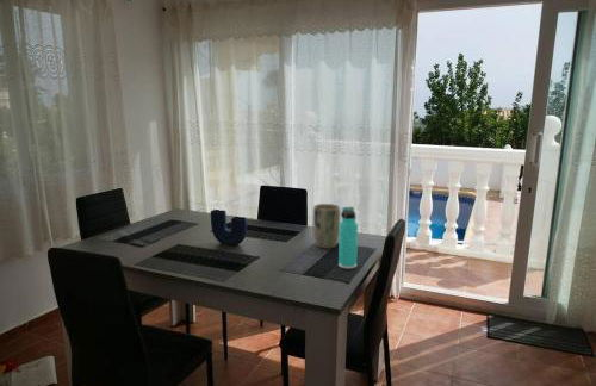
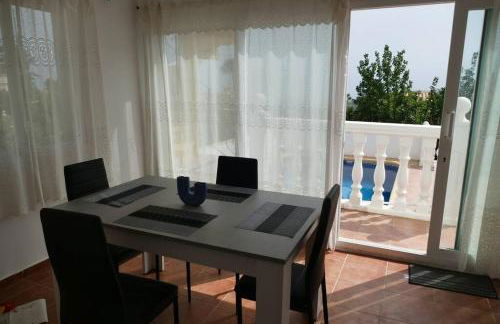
- plant pot (325, 225)
- thermos bottle (348, 236)
